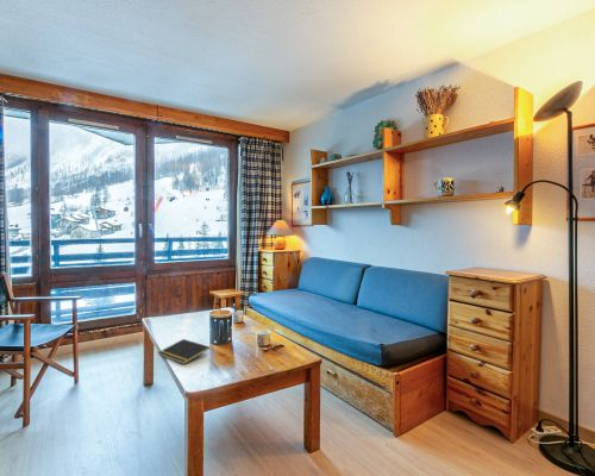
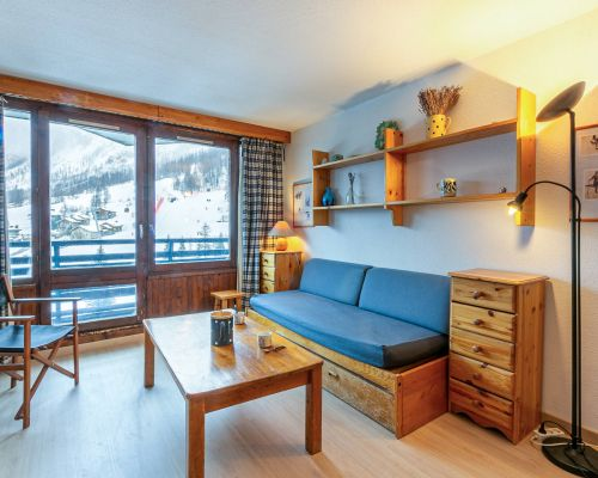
- notepad (183, 350)
